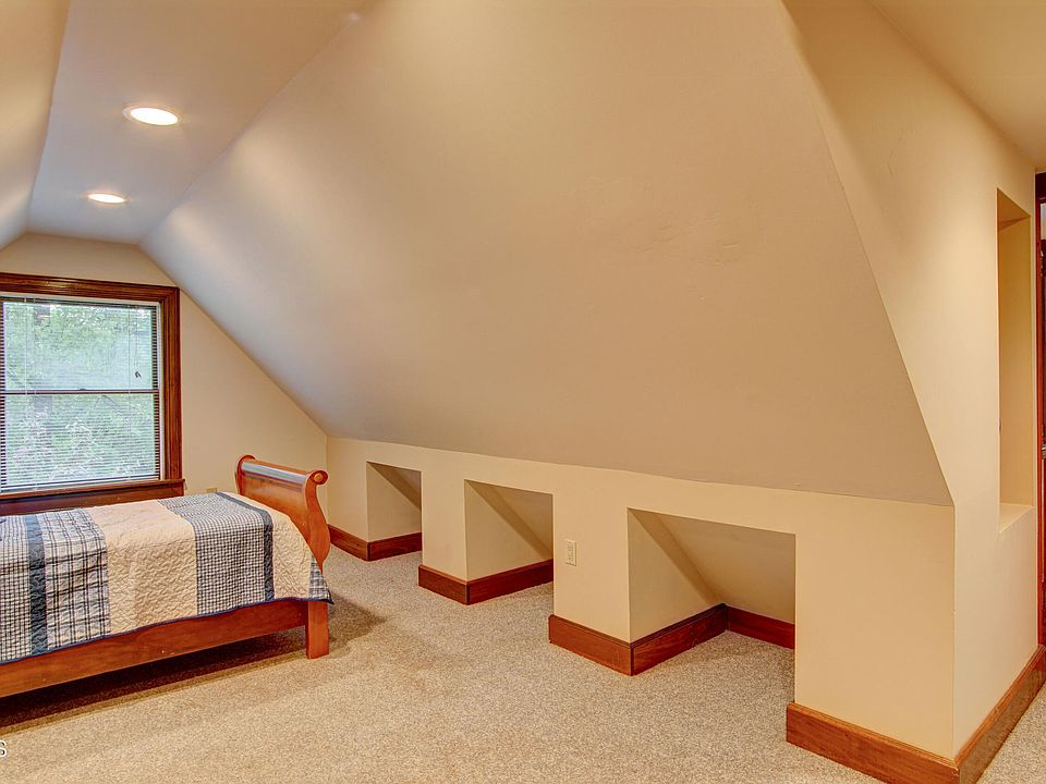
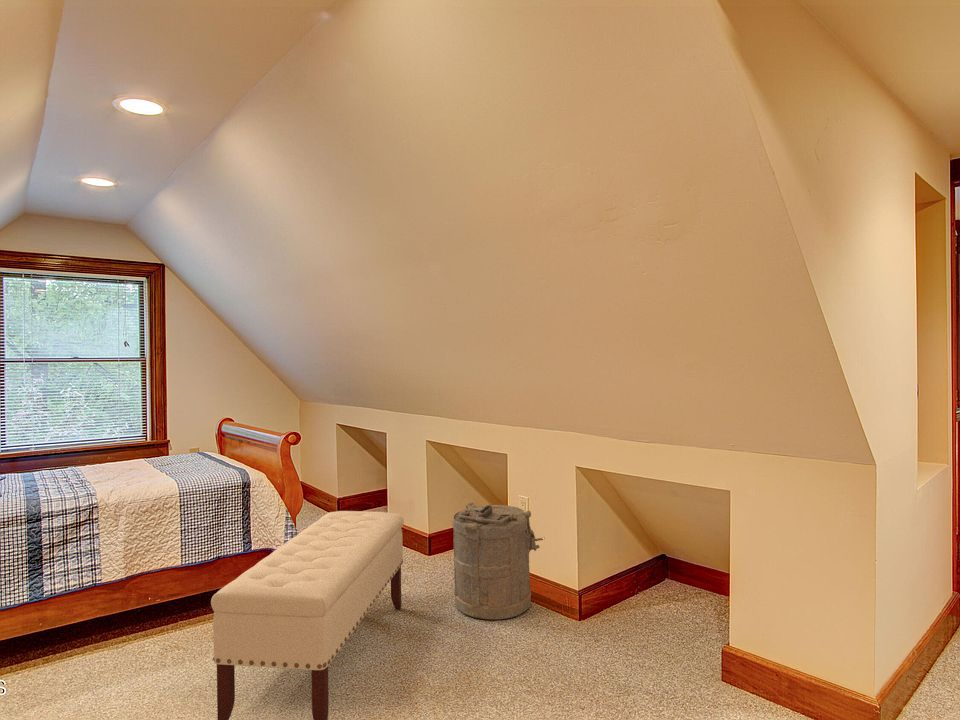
+ bench (325, 599)
+ laundry hamper (490, 553)
